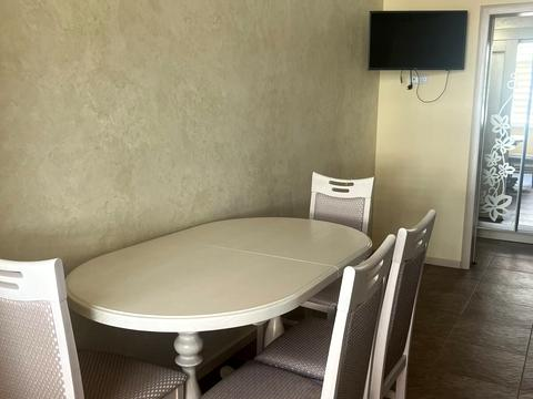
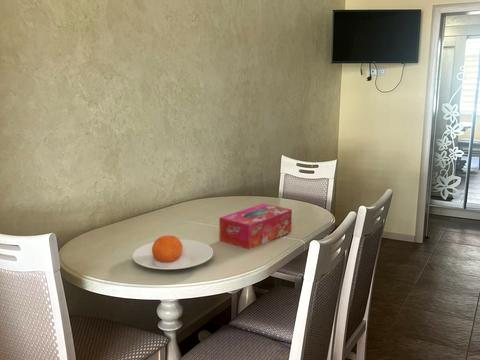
+ tissue box (256, 224)
+ plate (173, 250)
